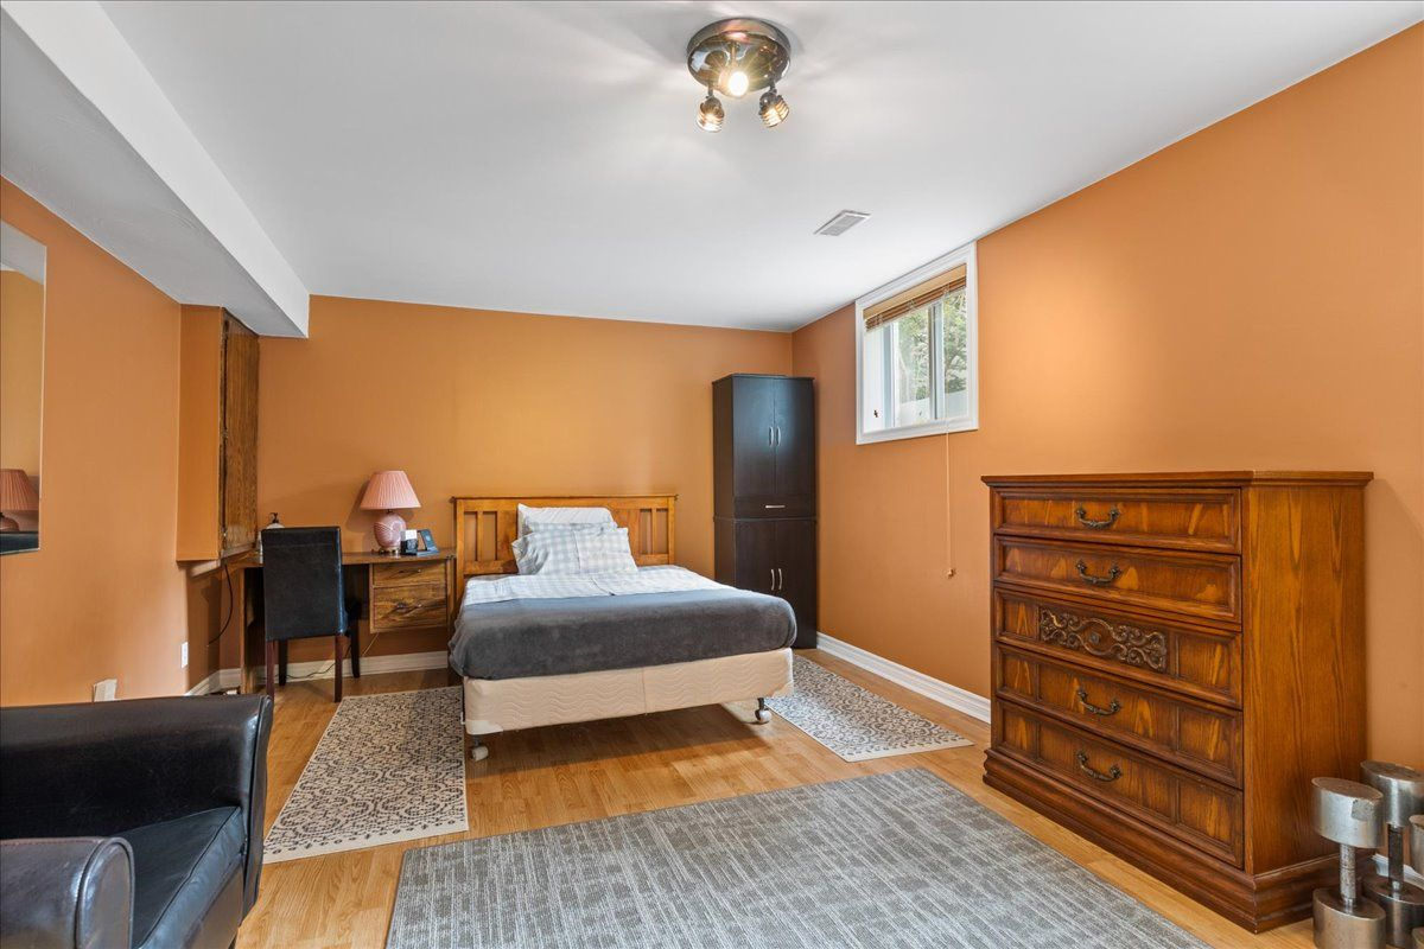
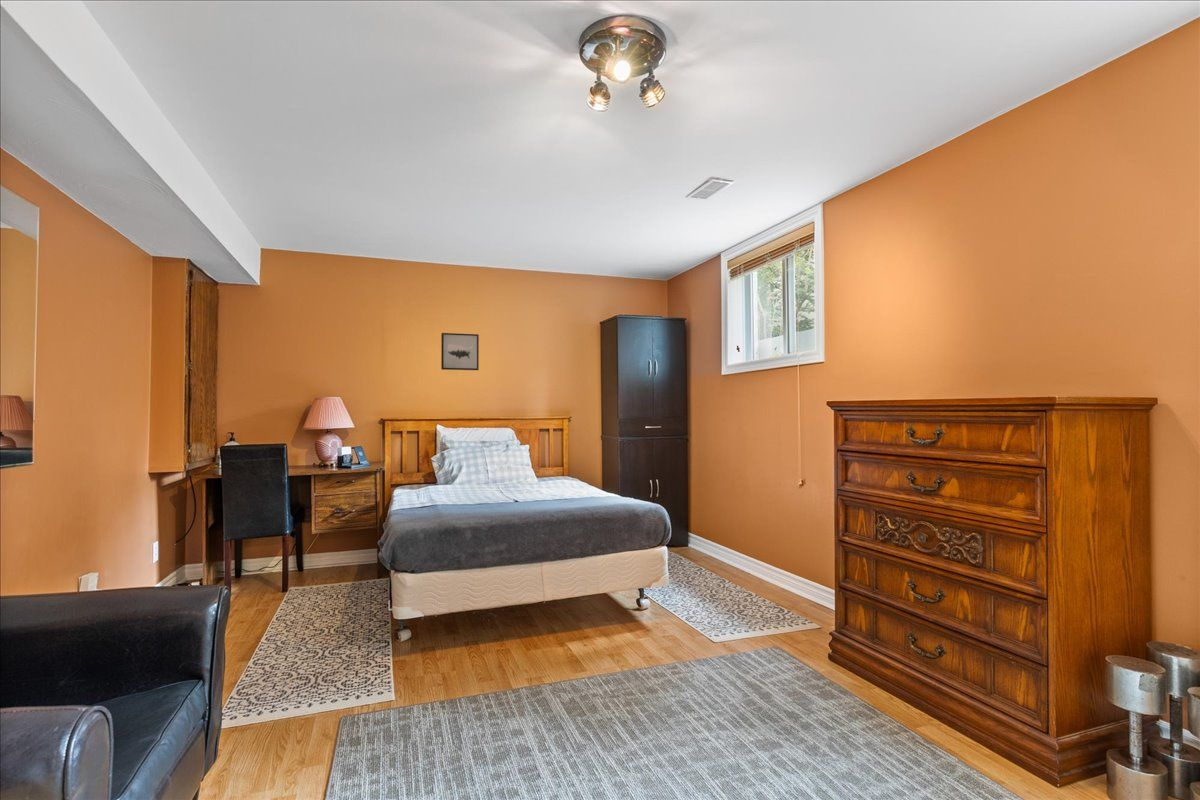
+ wall art (460, 351)
